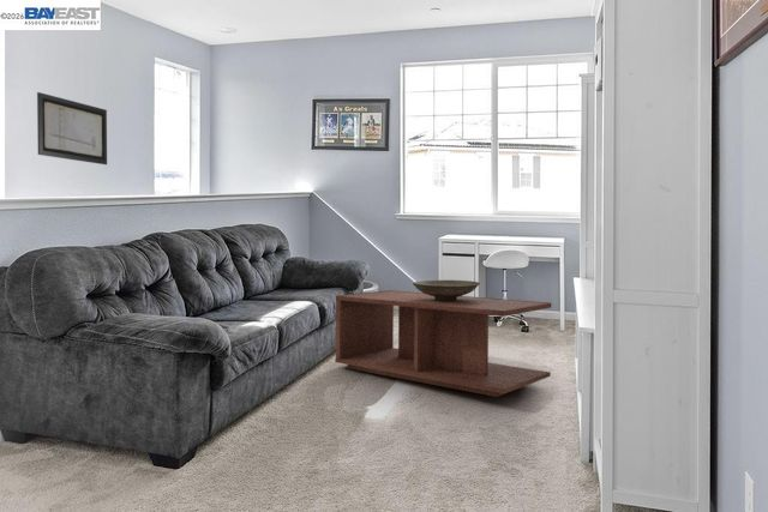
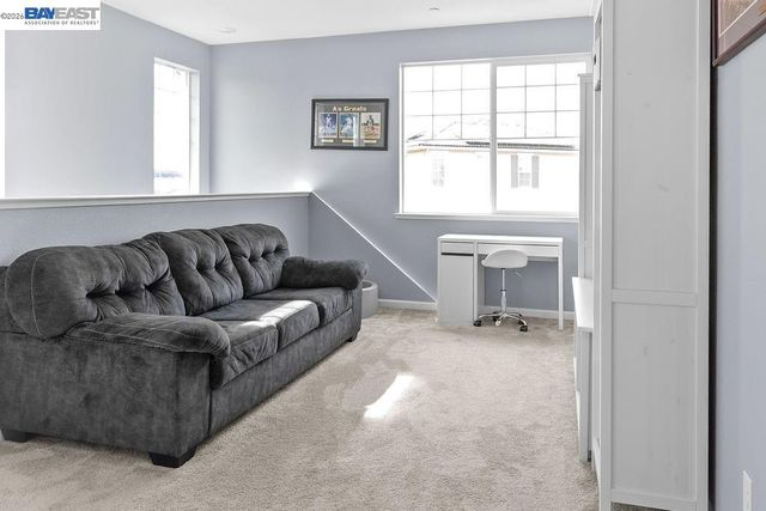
- coffee table (437, 338)
- wall art (74, 131)
- decorative bowl (445, 290)
